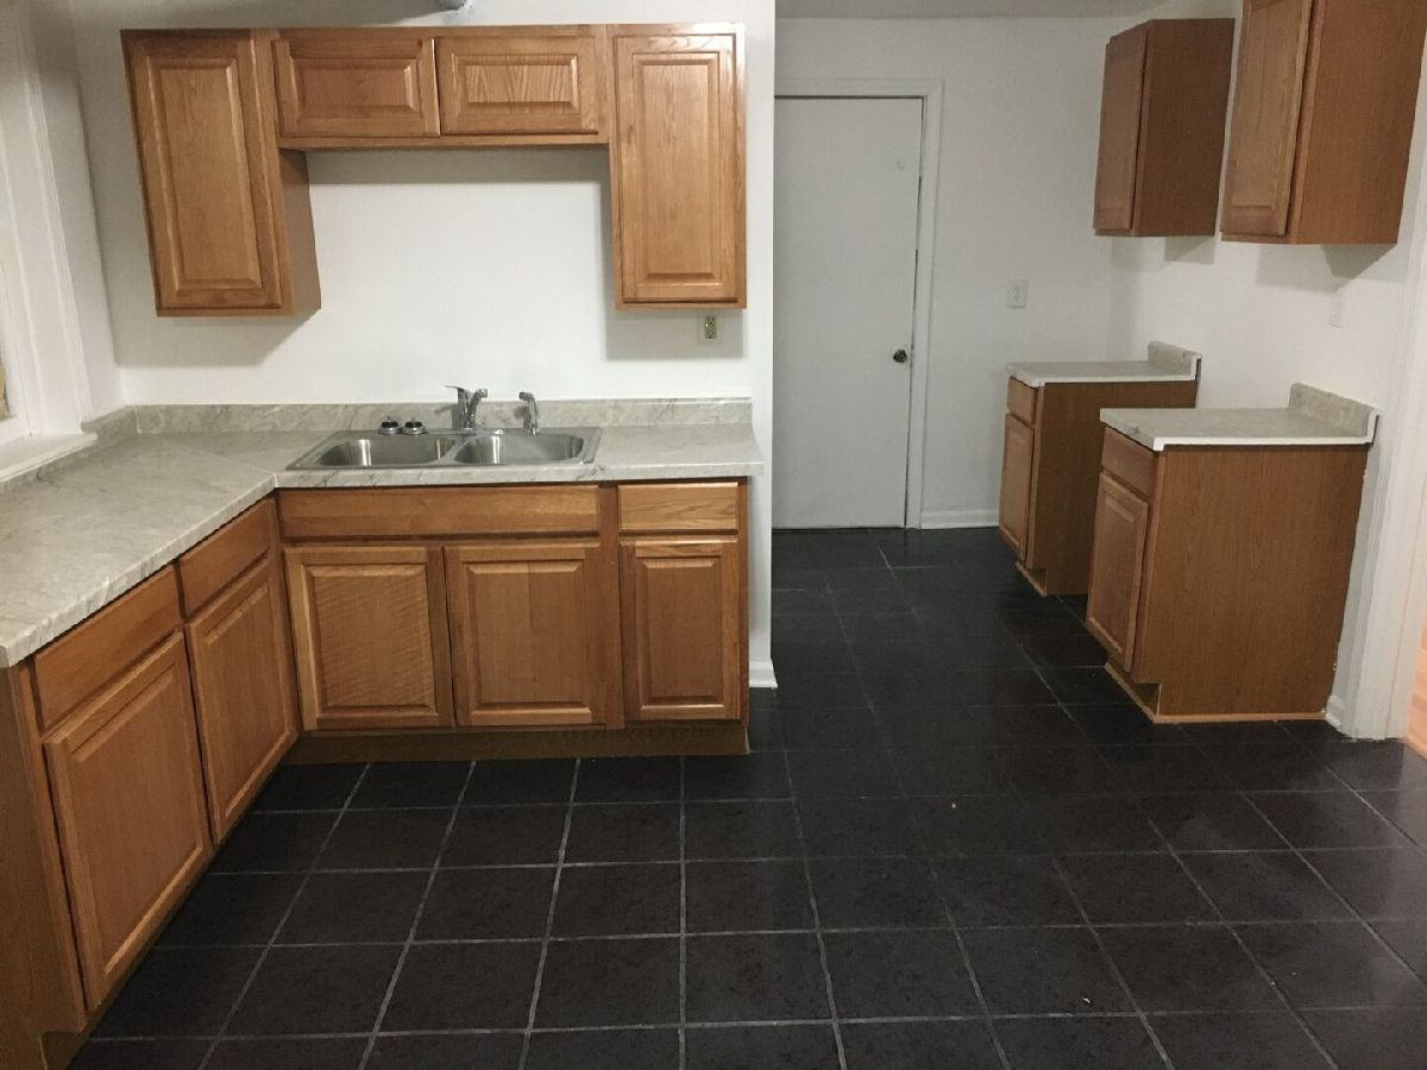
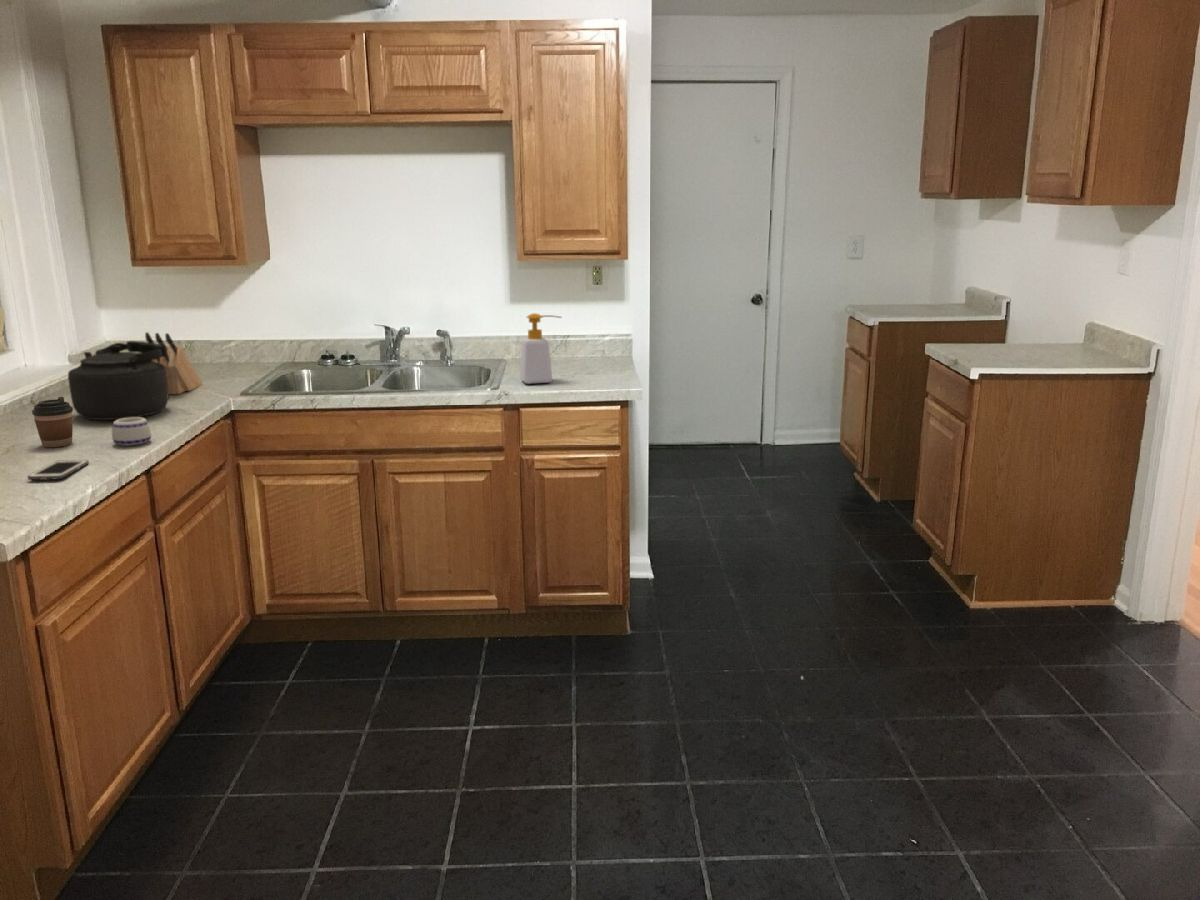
+ cell phone (59, 469)
+ soap bottle (541, 347)
+ kettle (119, 378)
+ coffee cup (54, 421)
+ mug (131, 430)
+ knife block (172, 360)
